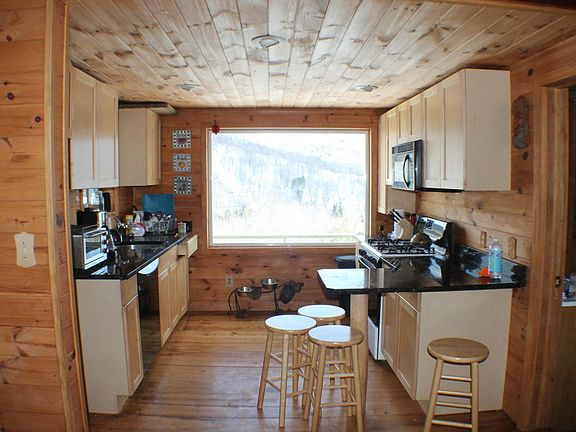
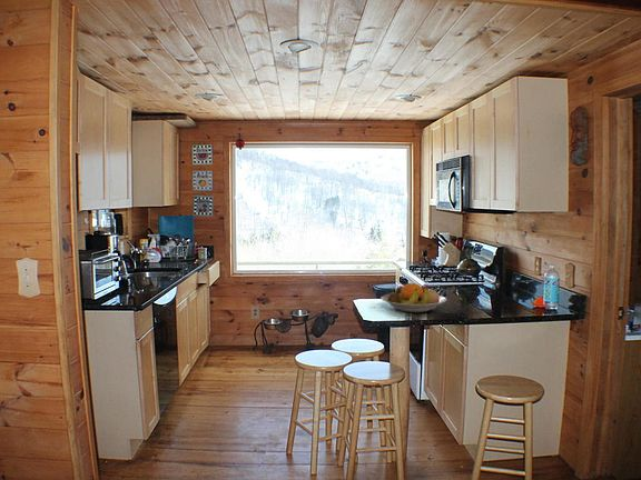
+ fruit bowl (413, 296)
